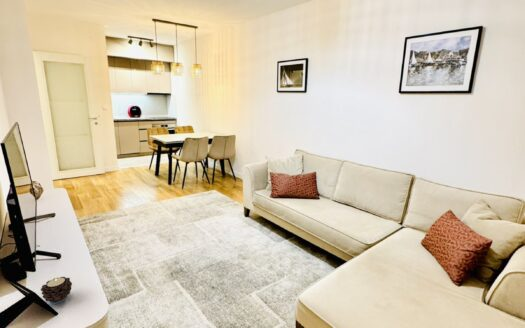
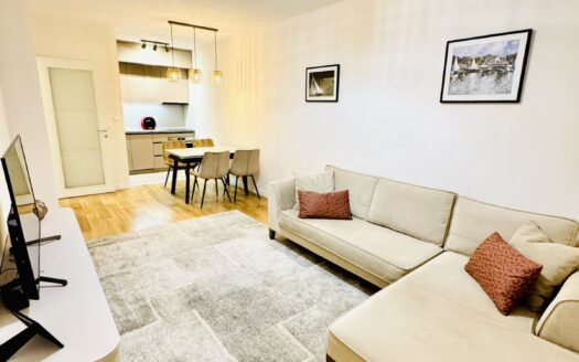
- candle (56, 288)
